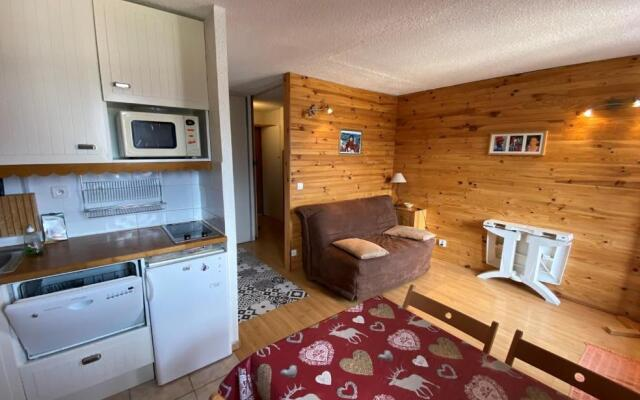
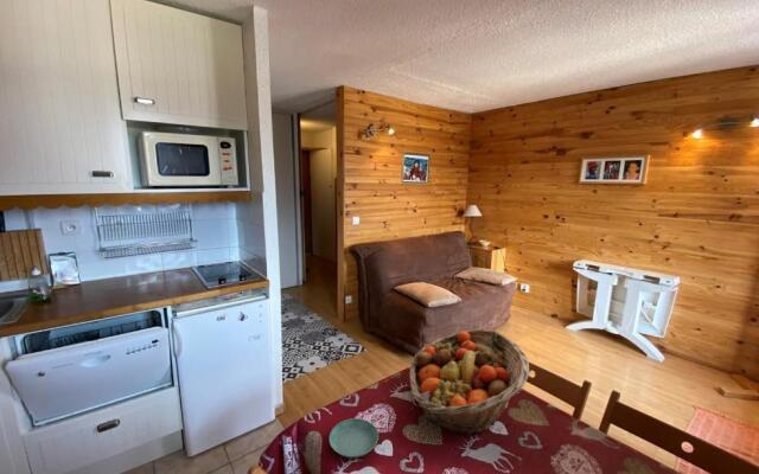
+ saucer (353, 438)
+ fruit basket (464, 373)
